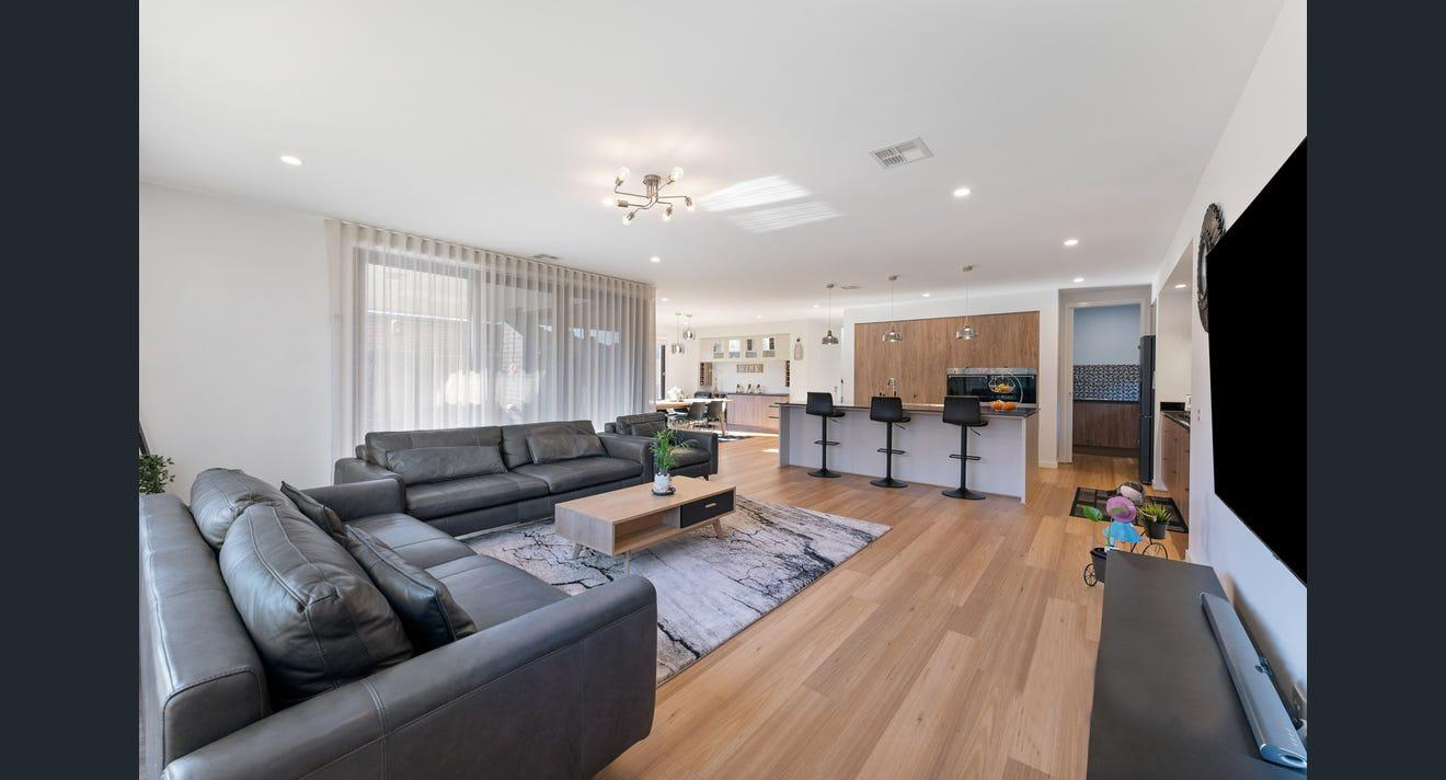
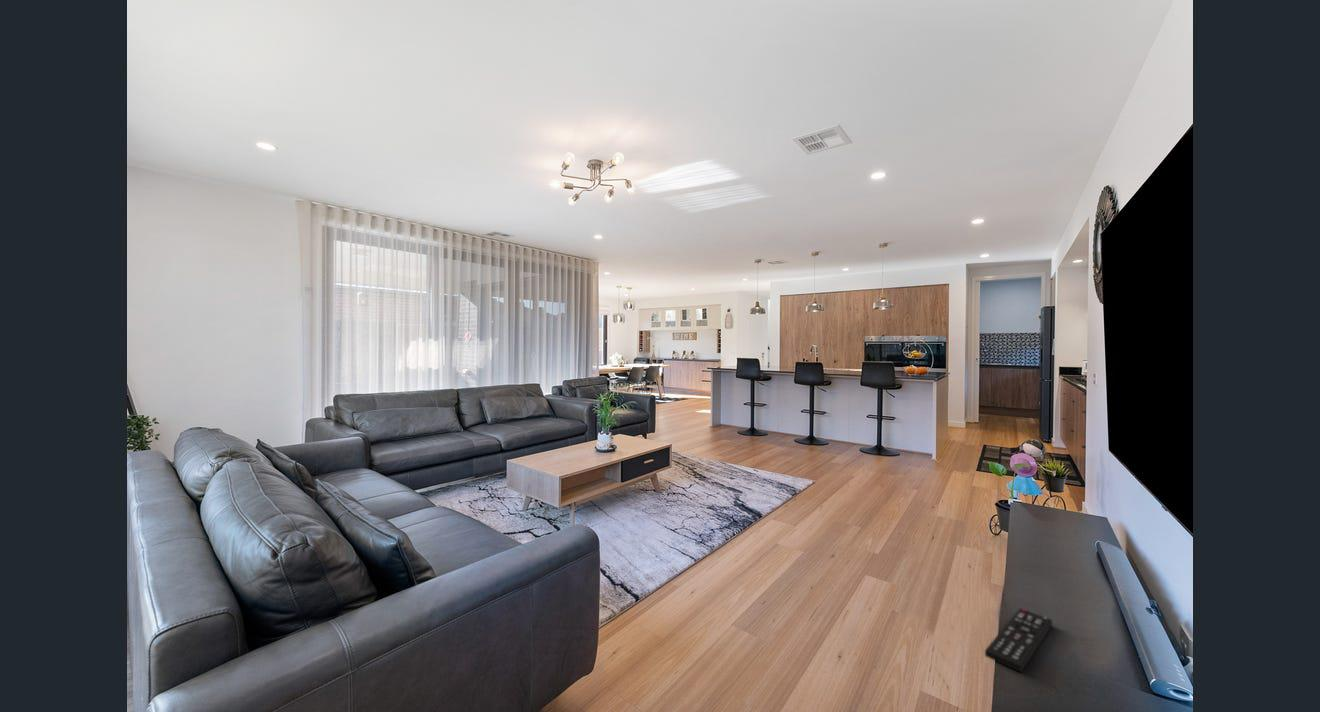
+ remote control (1020, 635)
